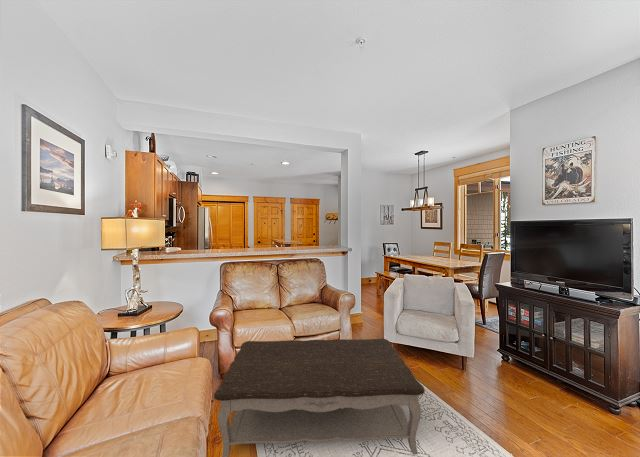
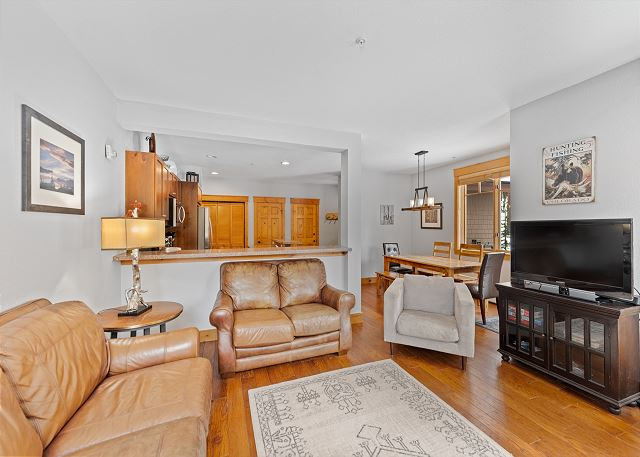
- coffee table (318, 388)
